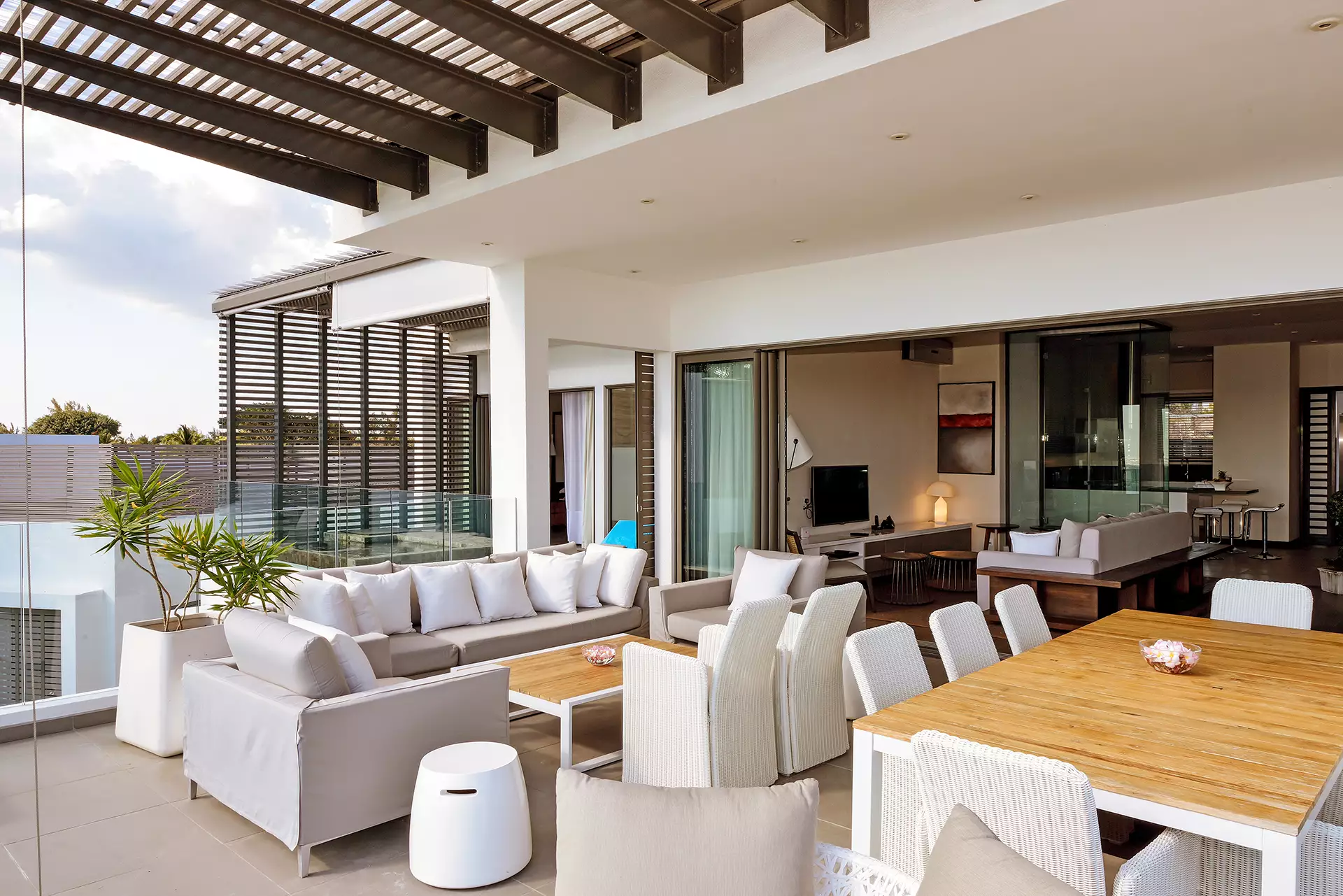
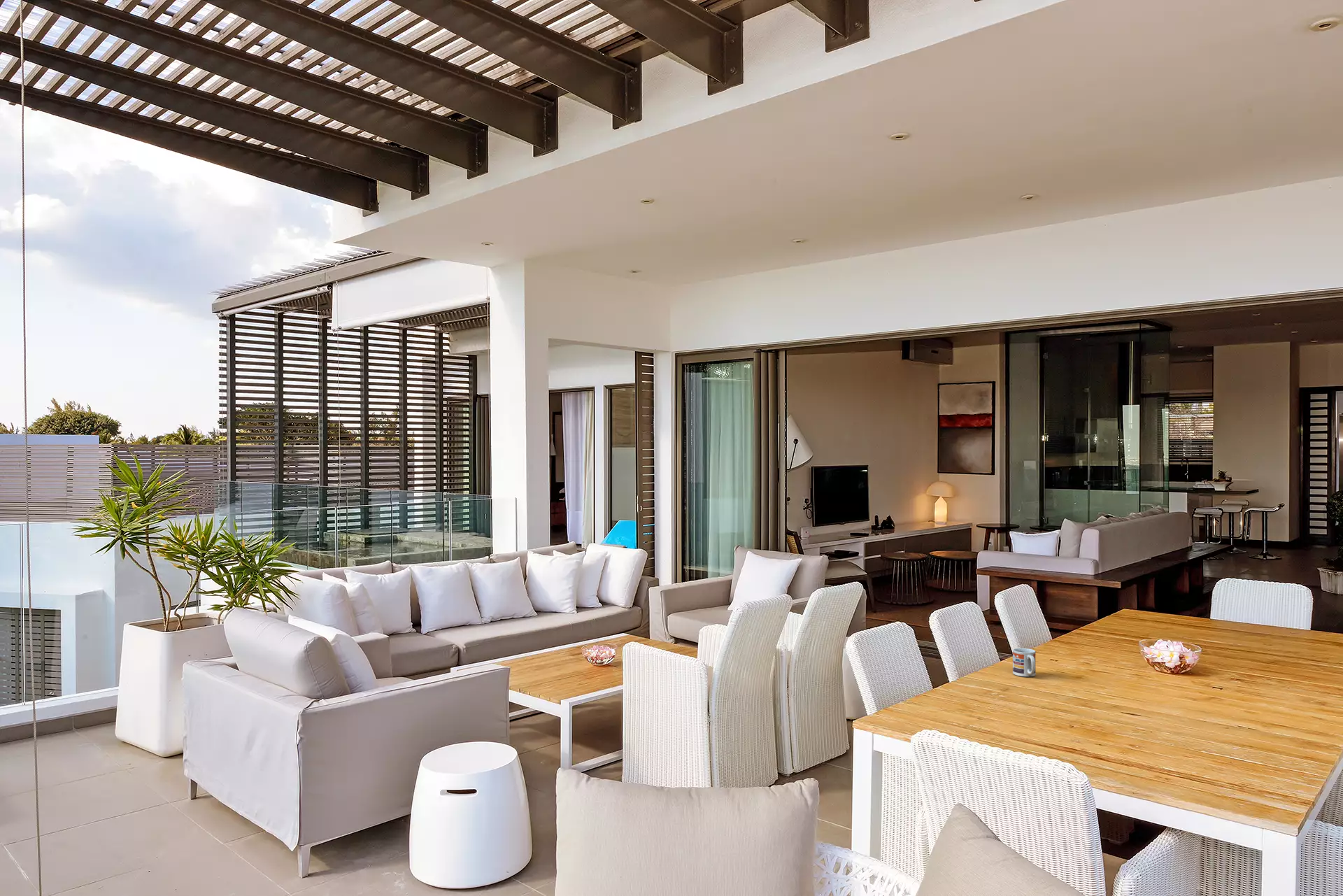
+ cup (1026, 663)
